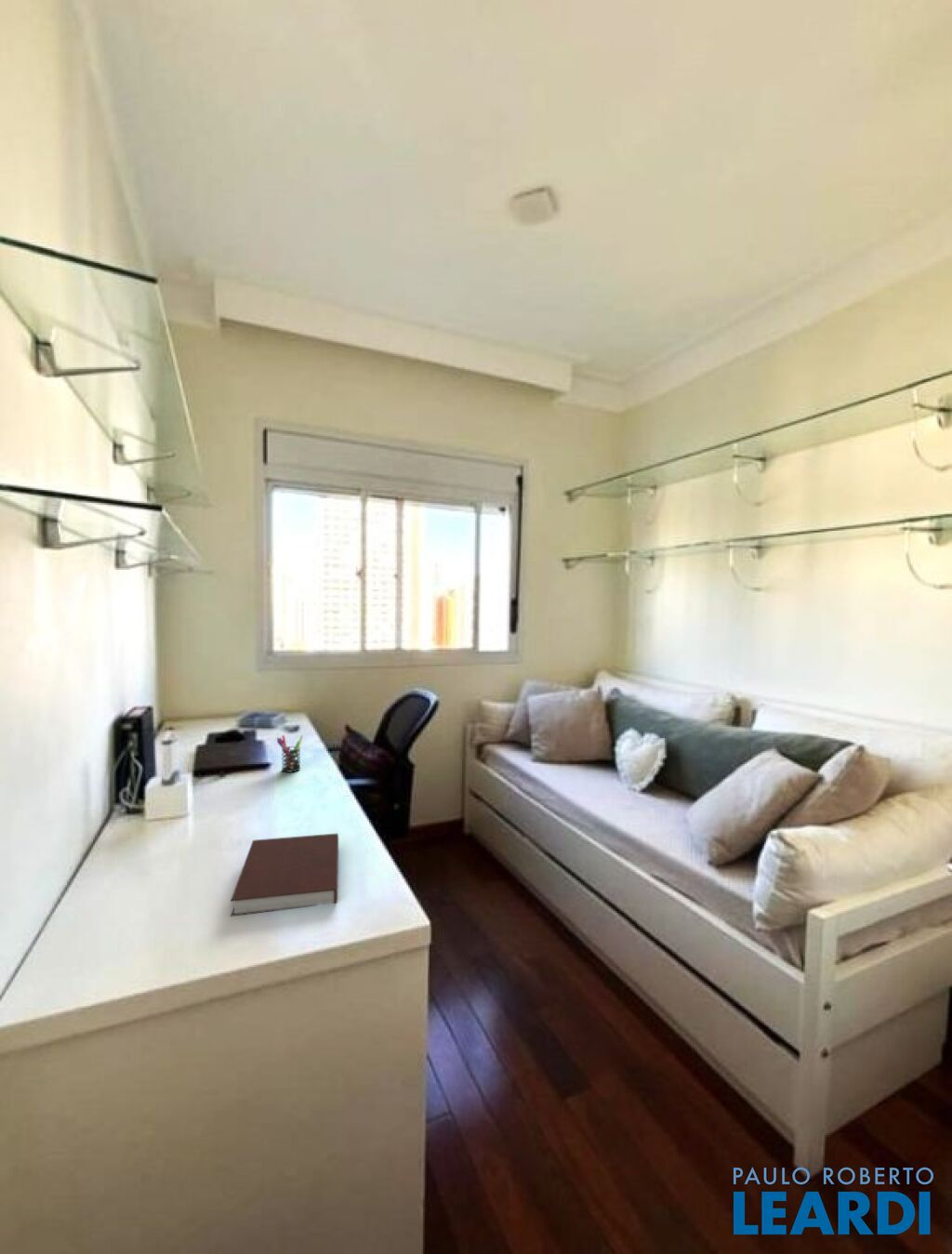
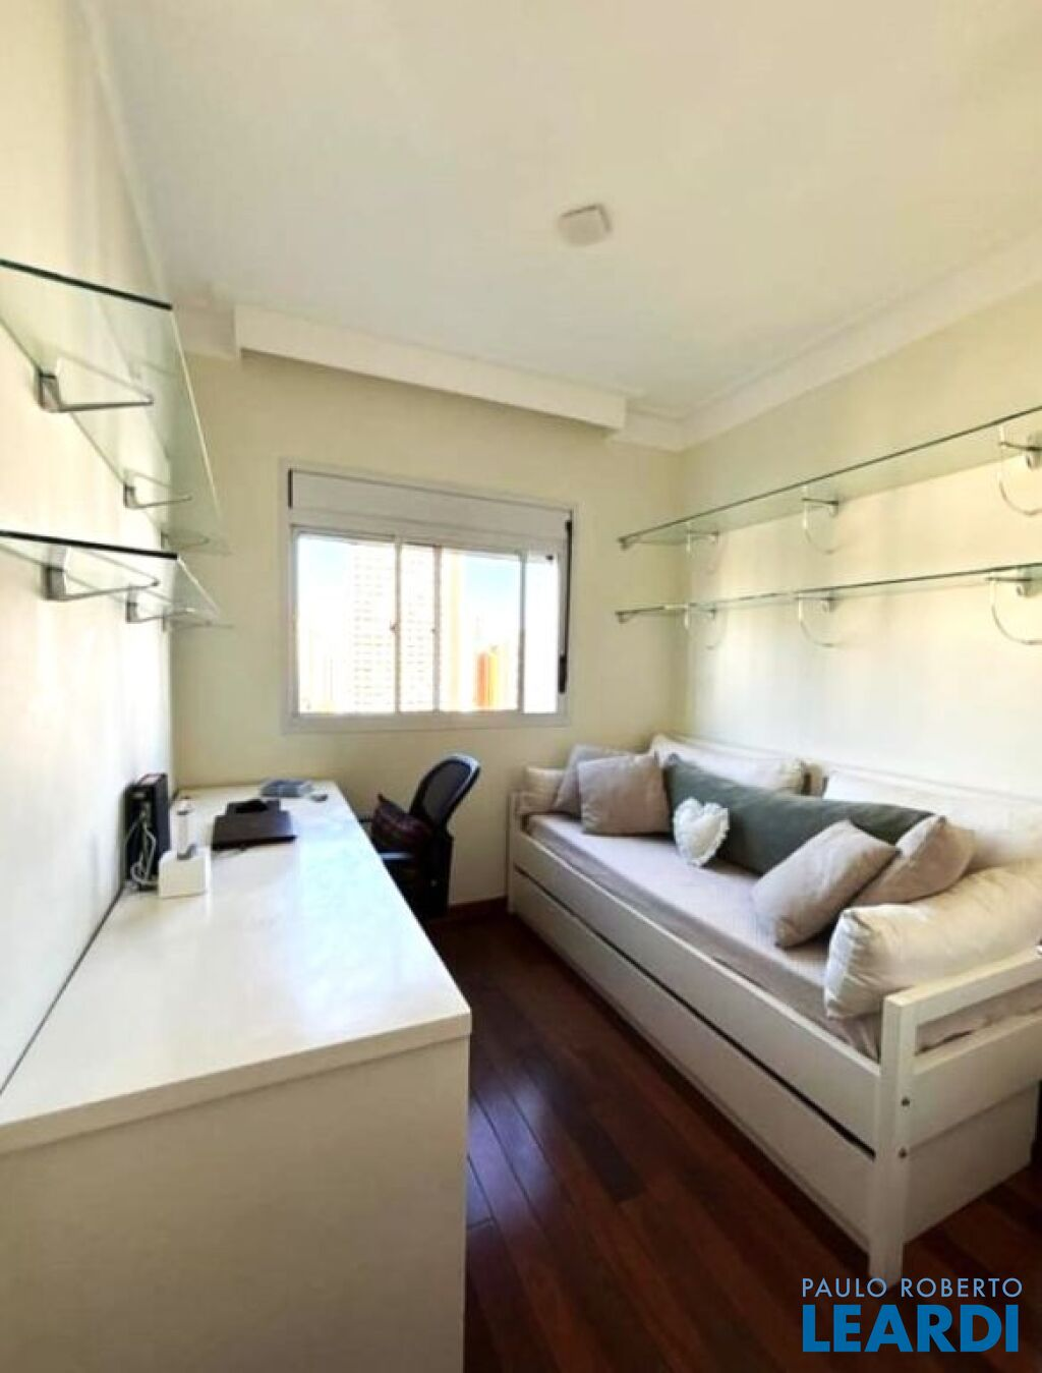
- pen holder (291, 752)
- notebook (291, 869)
